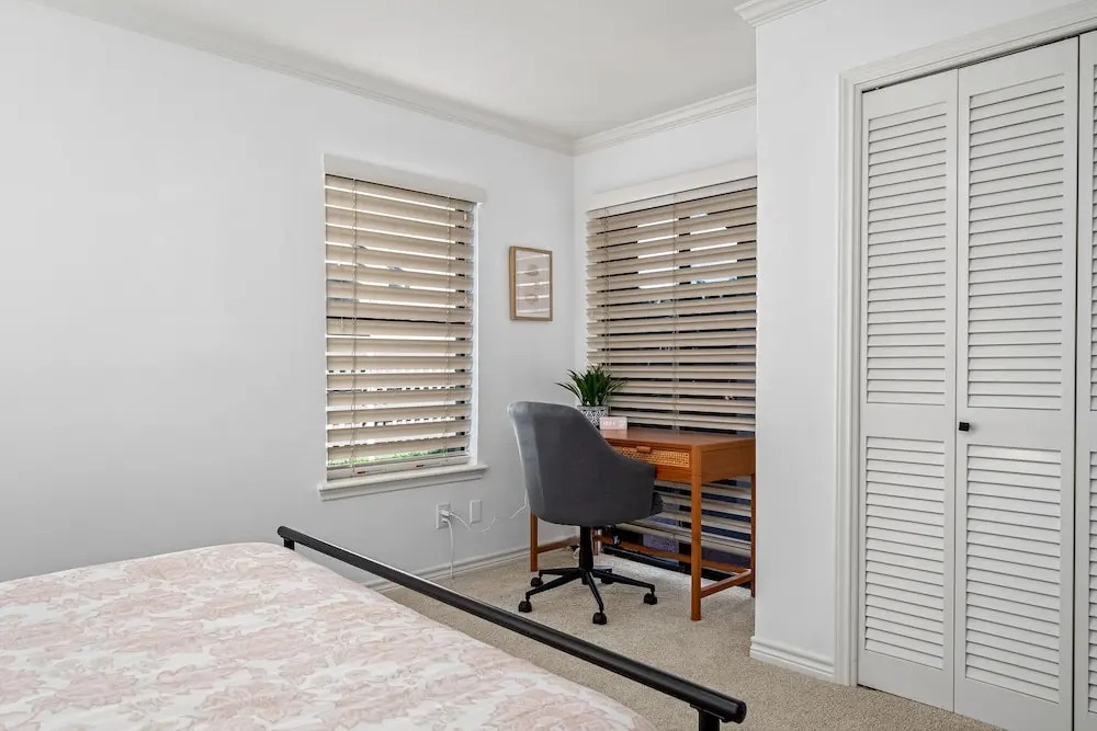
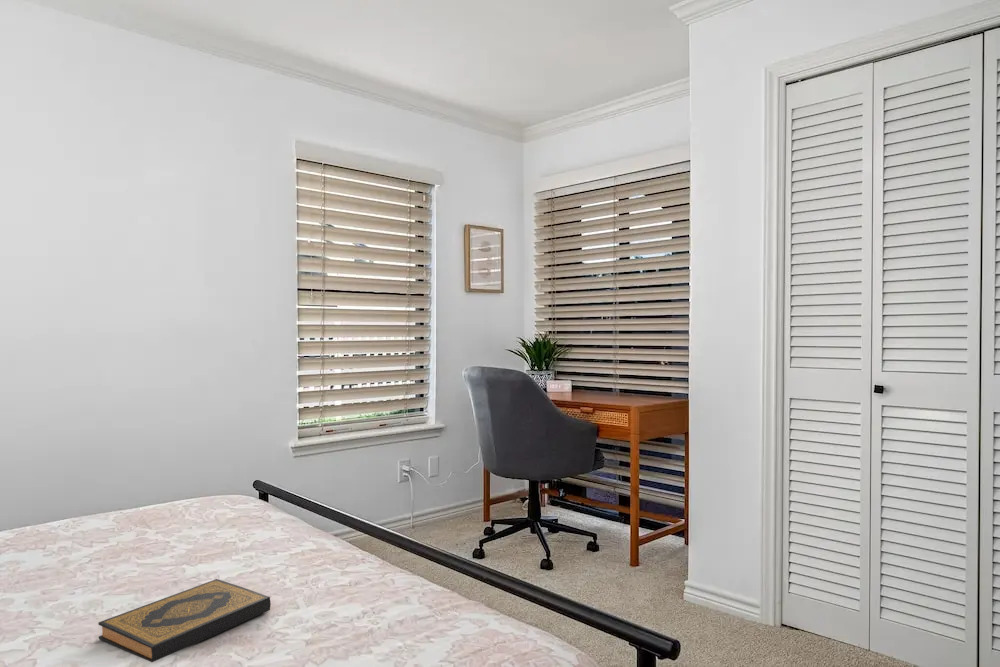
+ hardback book (188, 616)
